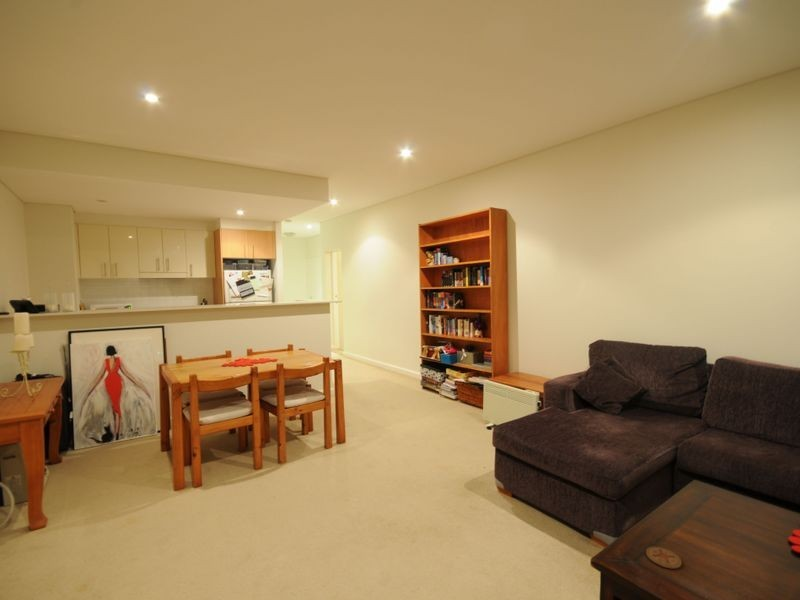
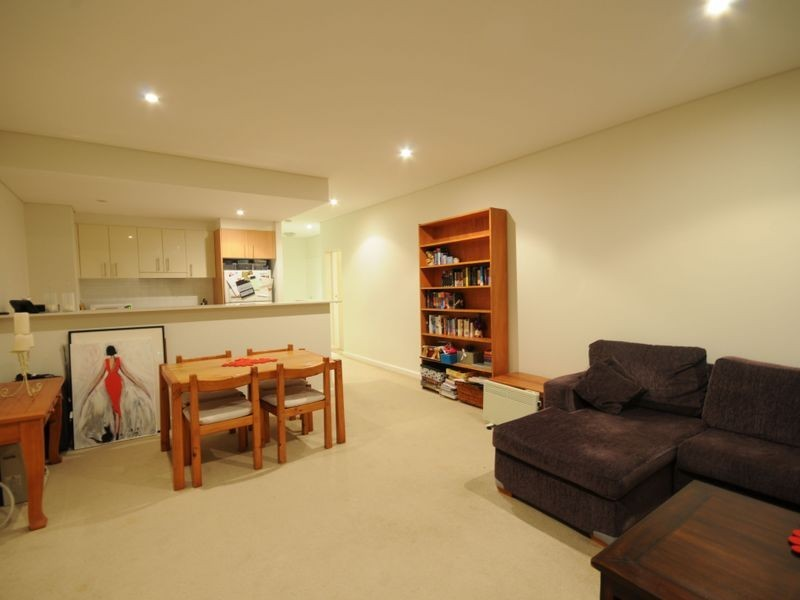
- coaster (663, 557)
